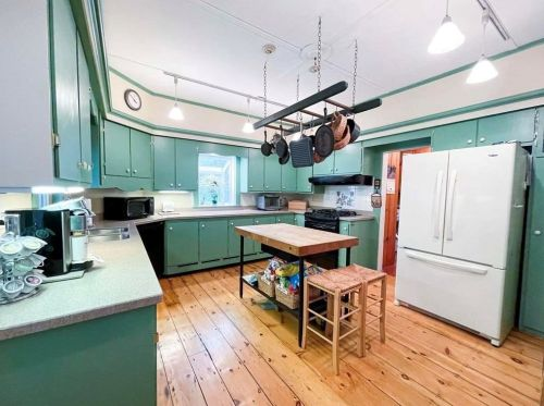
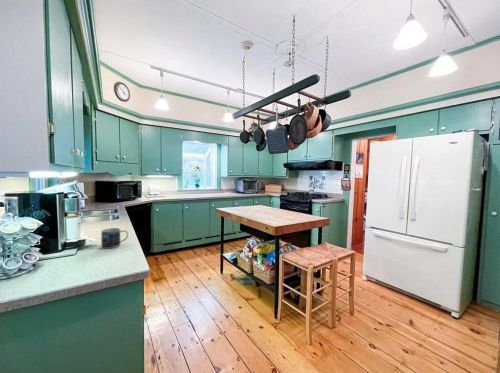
+ mug (115, 237)
